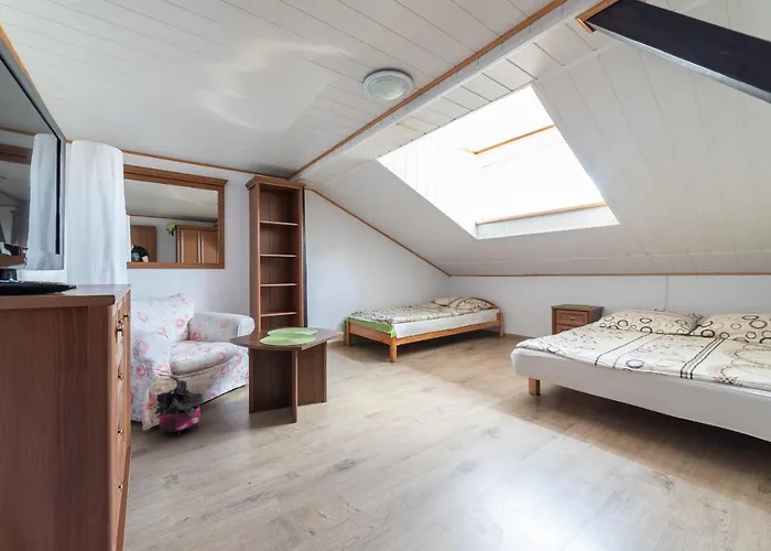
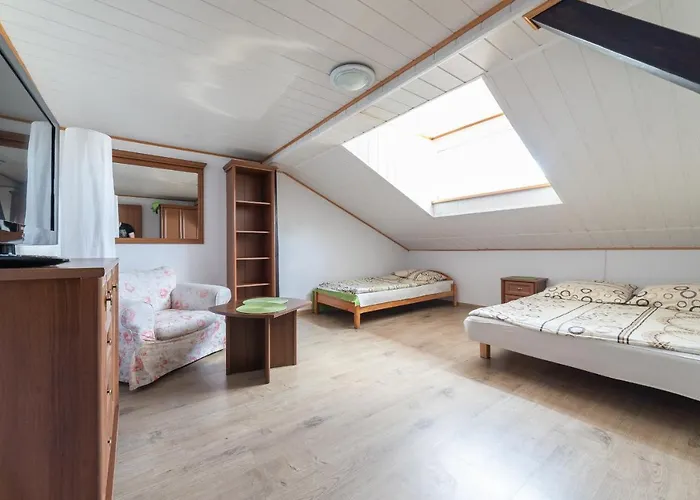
- potted plant (182, 402)
